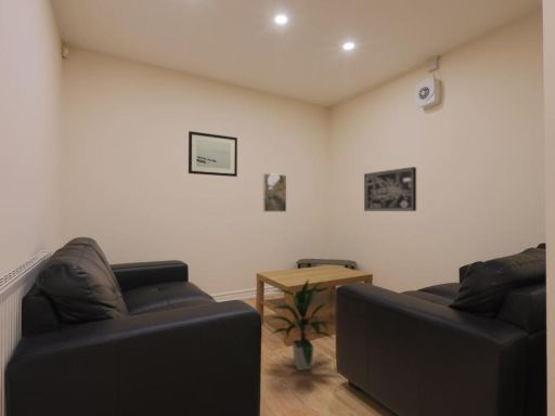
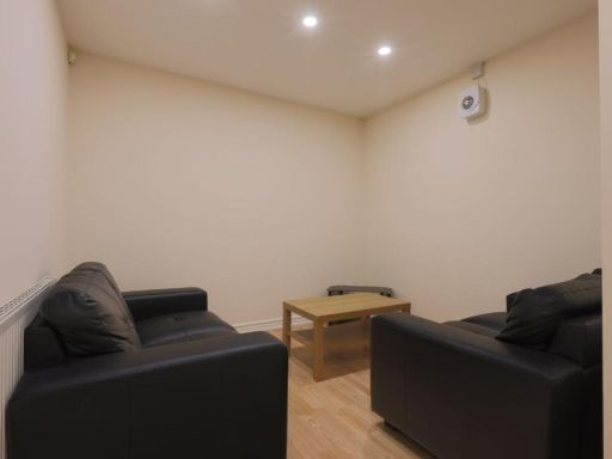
- indoor plant (301, 324)
- wall art (388, 191)
- wall art (214, 154)
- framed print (274, 193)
